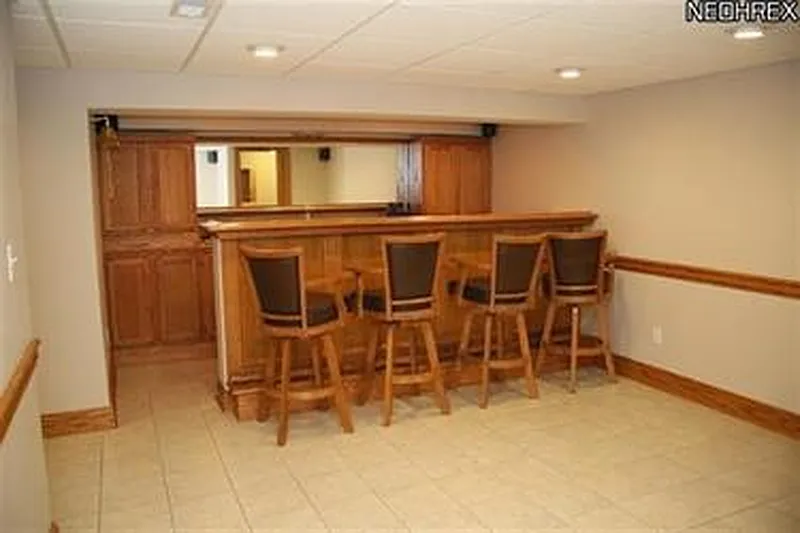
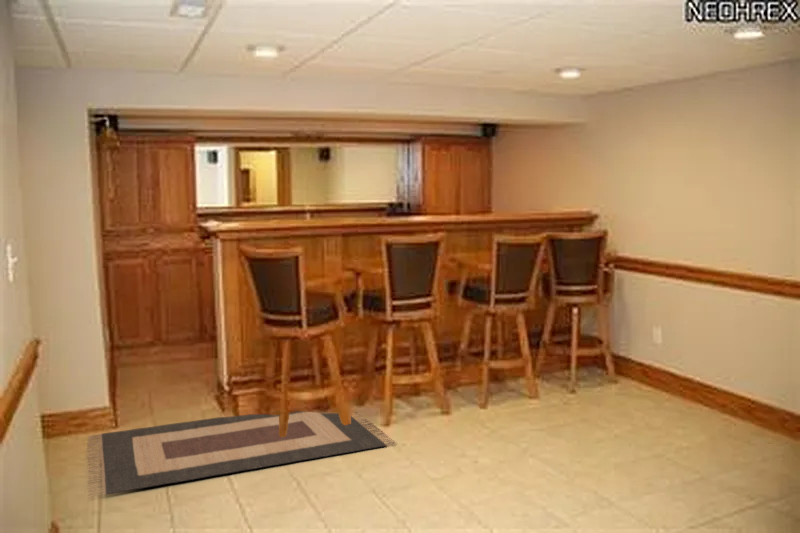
+ rug (238, 439)
